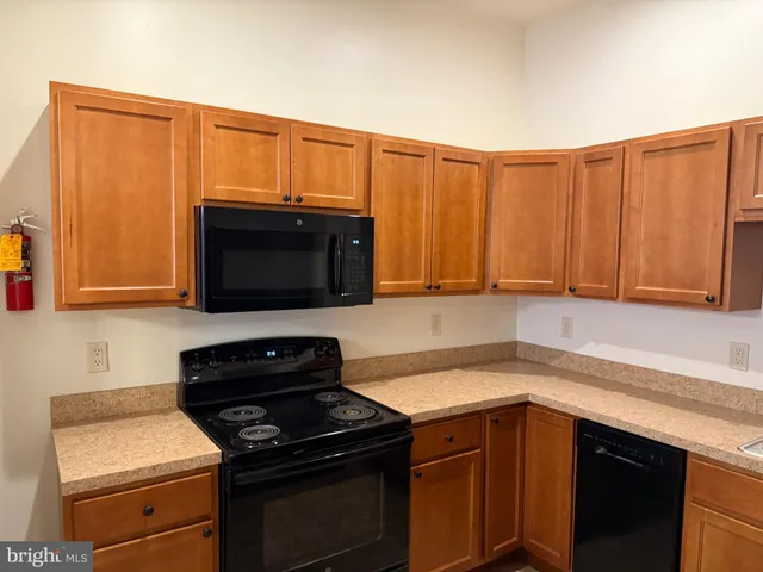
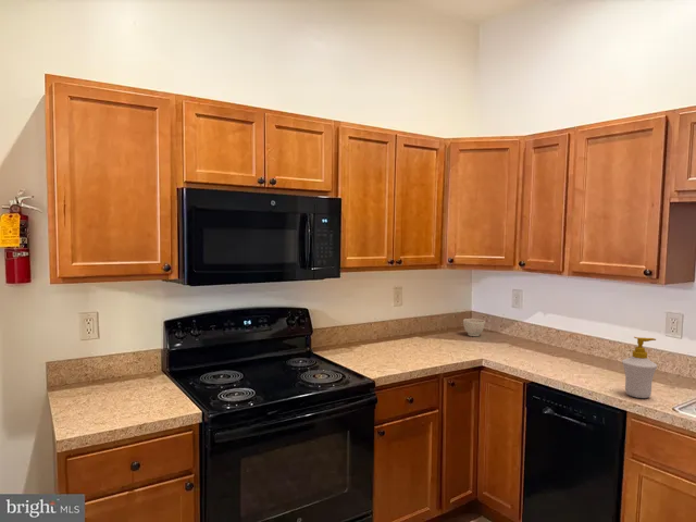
+ soap bottle (638, 365)
+ bowl (473, 327)
